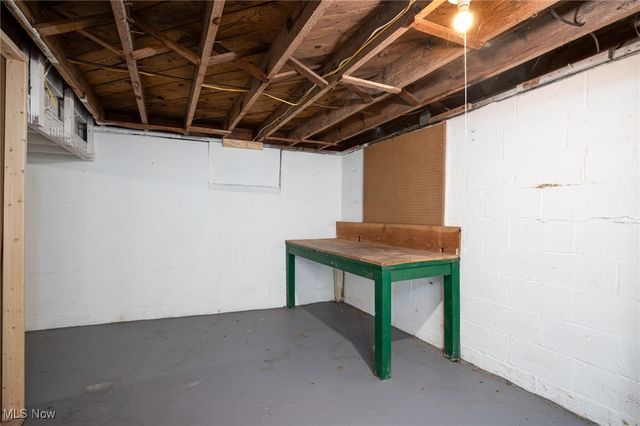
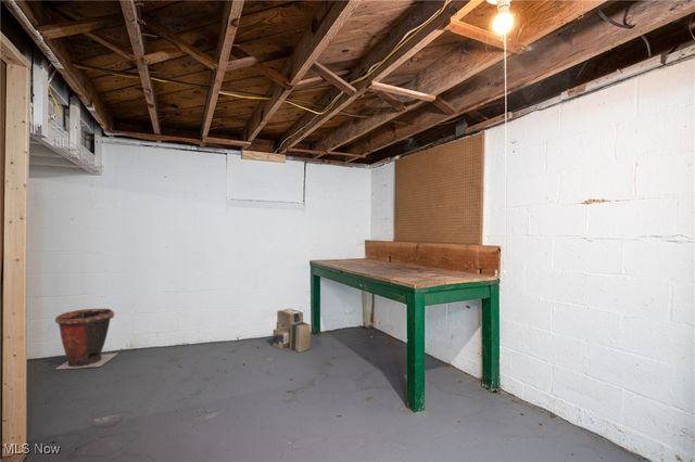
+ cardboard box (289, 329)
+ waste bin (86, 335)
